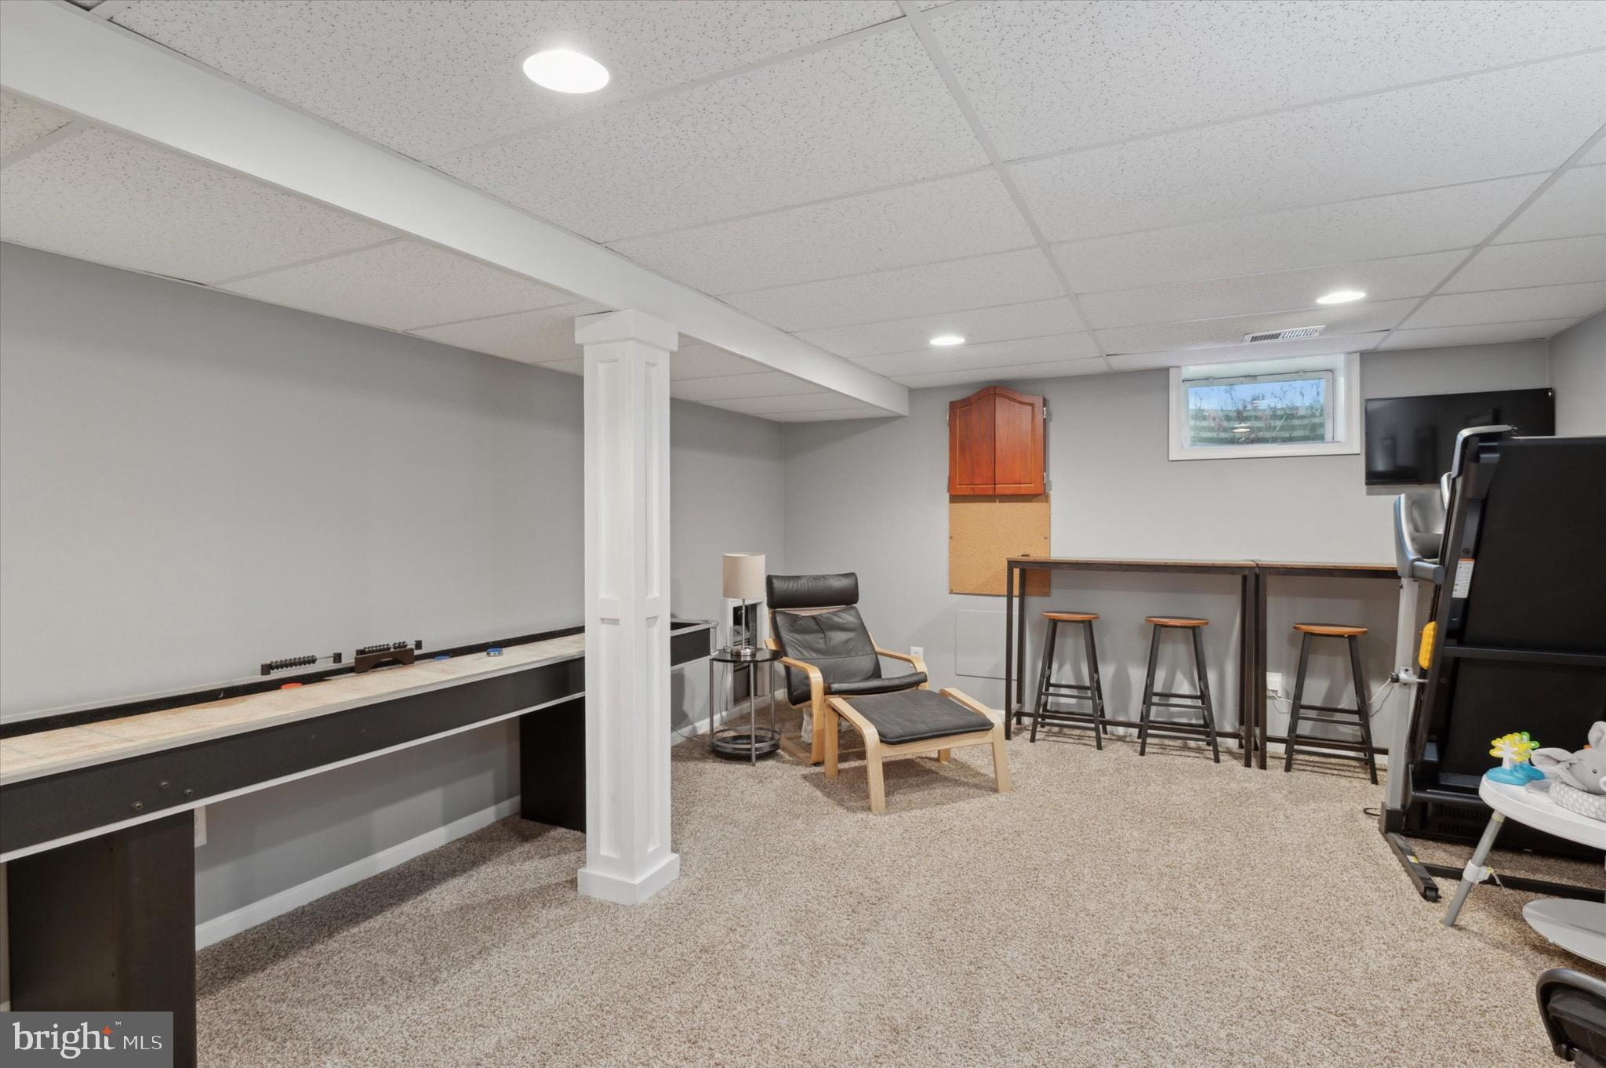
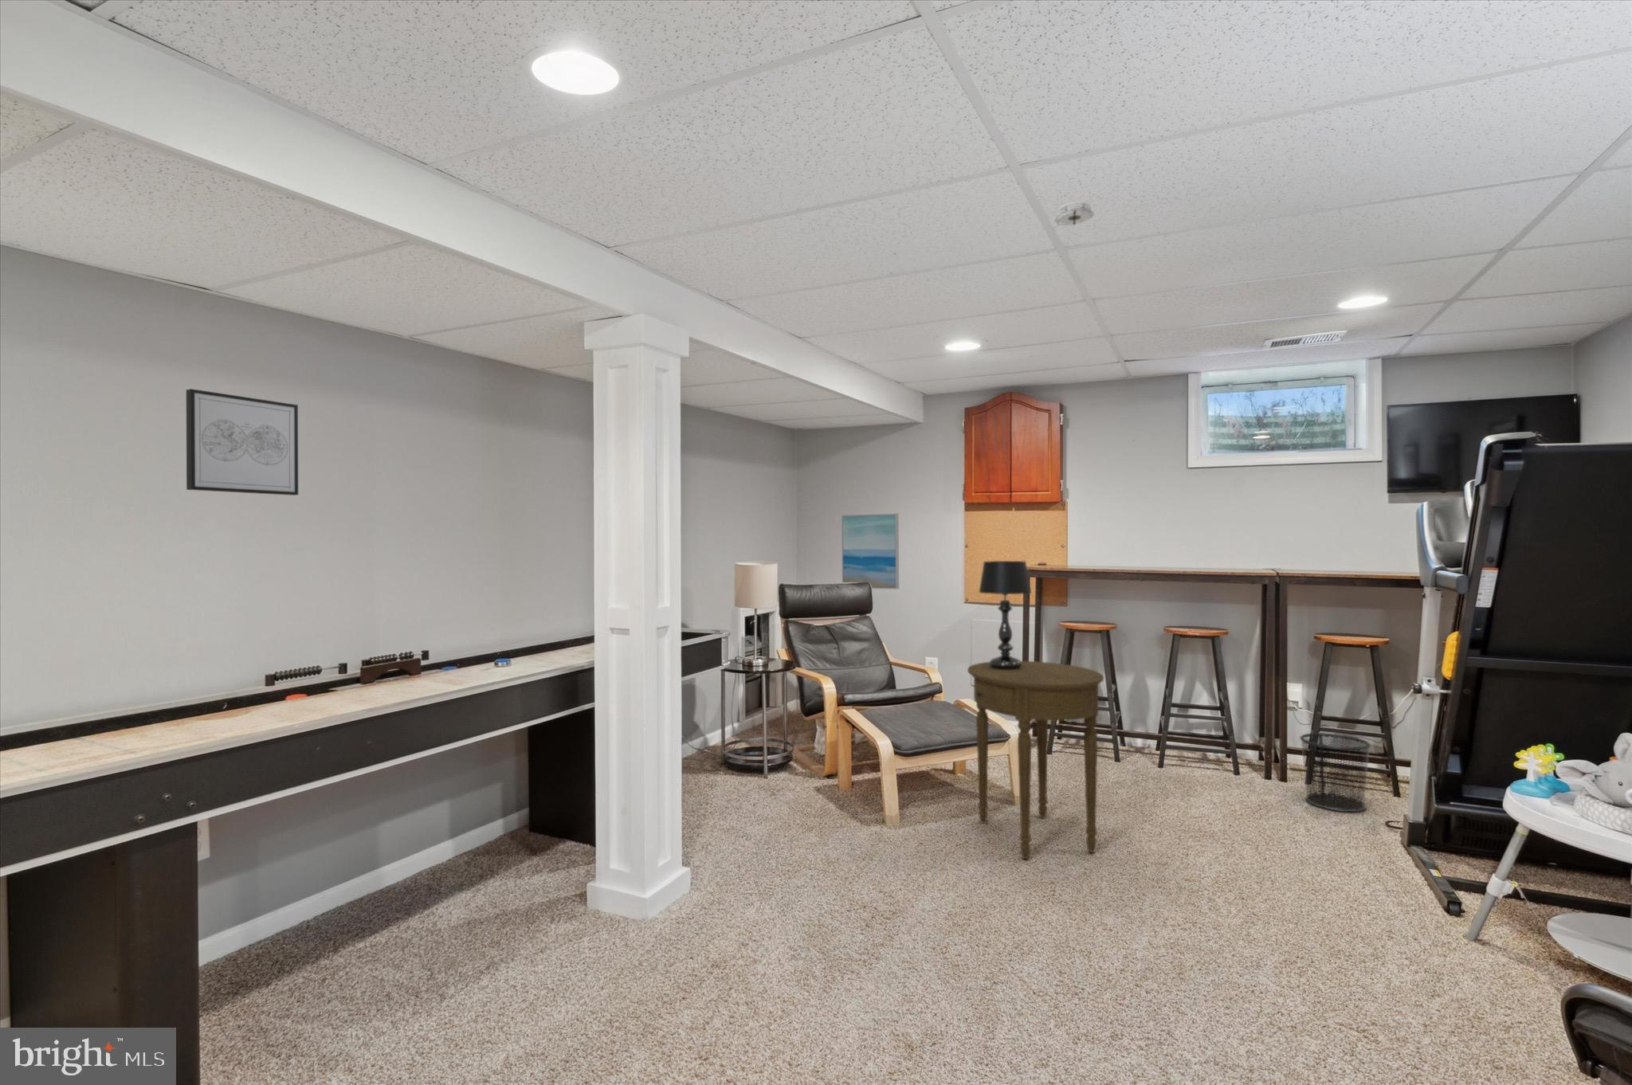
+ table lamp (1005, 614)
+ wall art (245, 444)
+ smoke detector (1073, 213)
+ side table (1030, 753)
+ waste bin (1334, 771)
+ wall art (869, 551)
